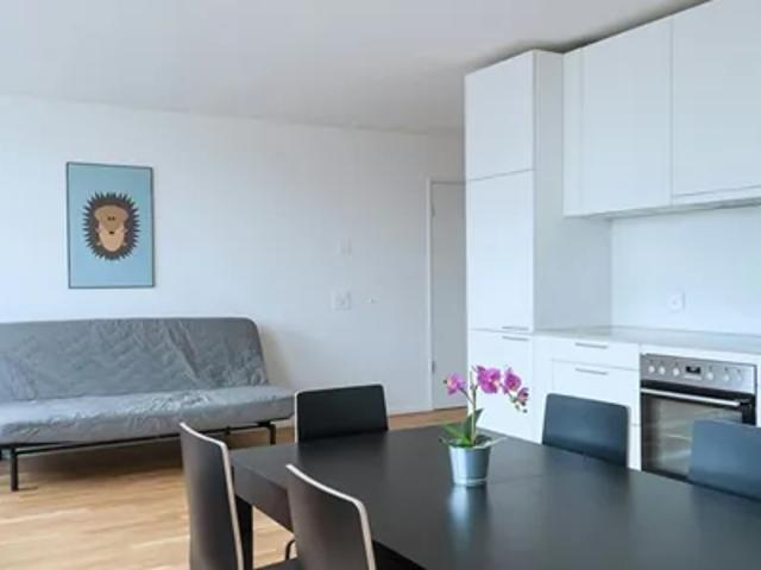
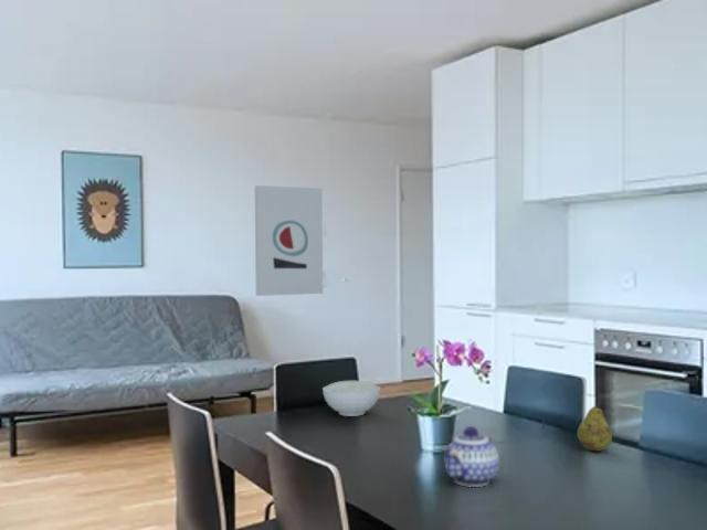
+ fruit (594, 426)
+ teapot (471, 454)
+ bowl (351, 396)
+ wall art (289, 241)
